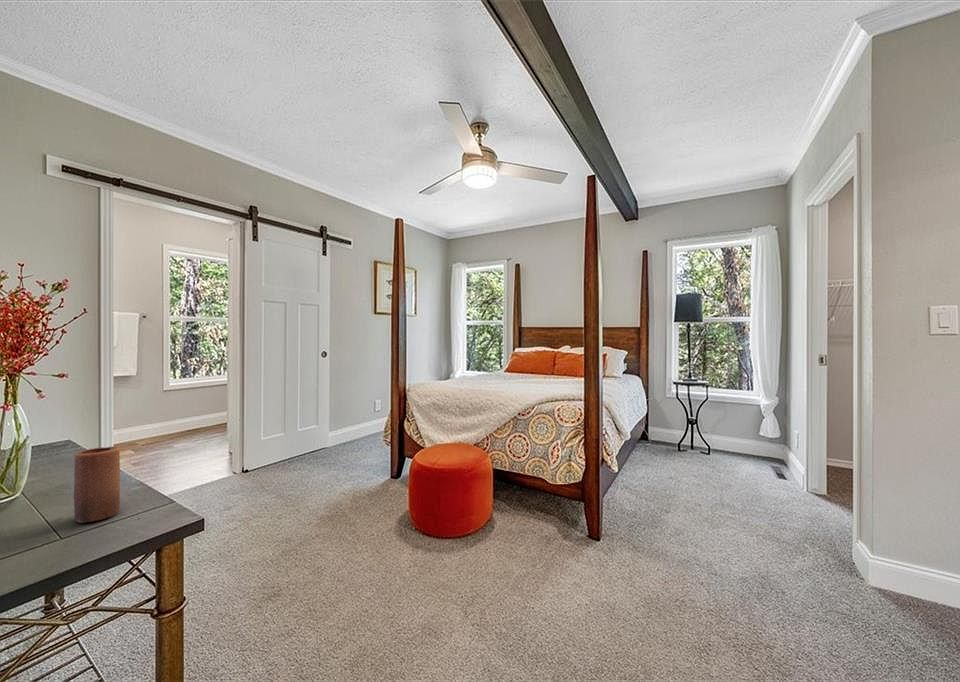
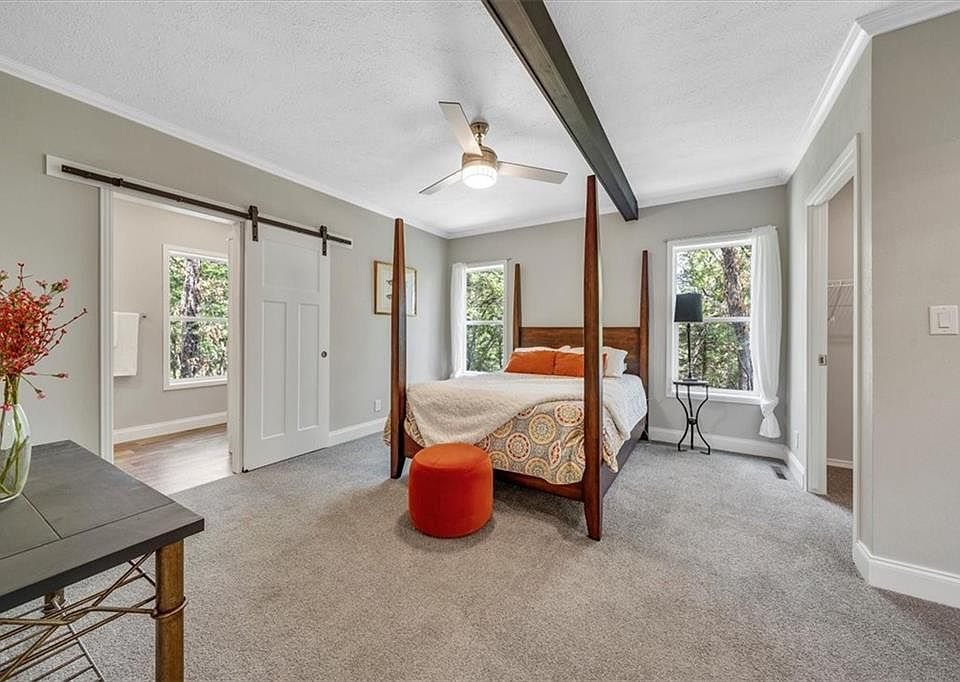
- candle (97, 483)
